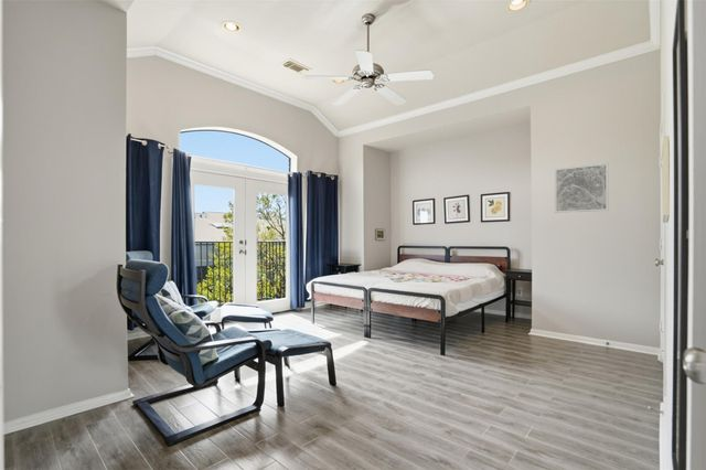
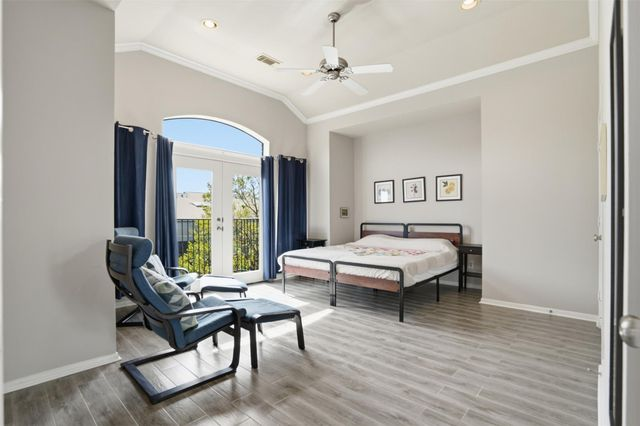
- wall art (580, 189)
